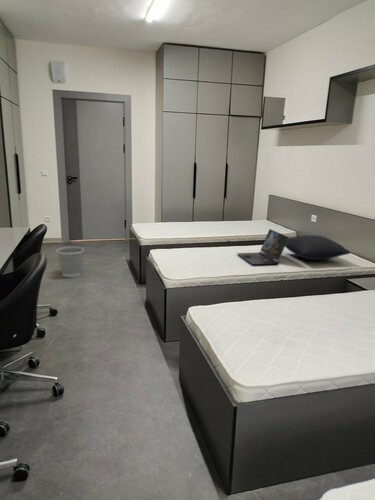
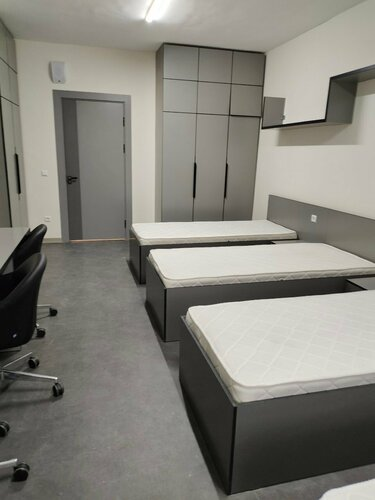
- laptop (262, 246)
- wastebasket (70, 261)
- pillow (312, 247)
